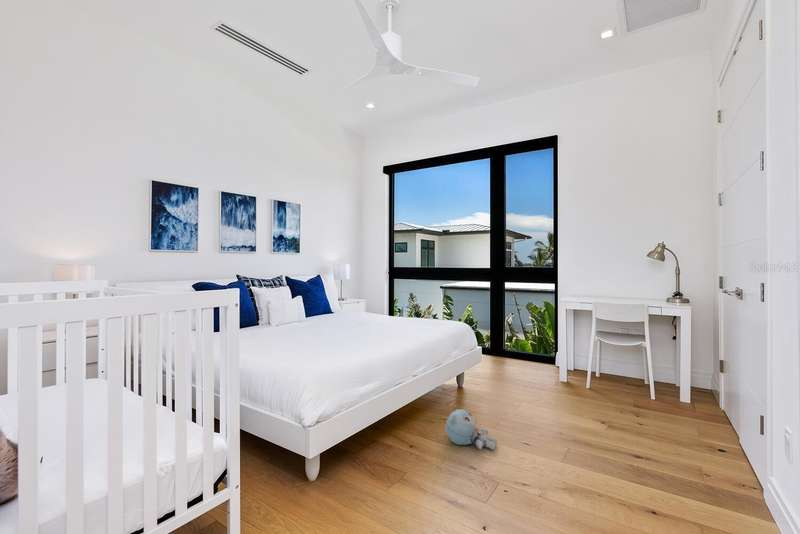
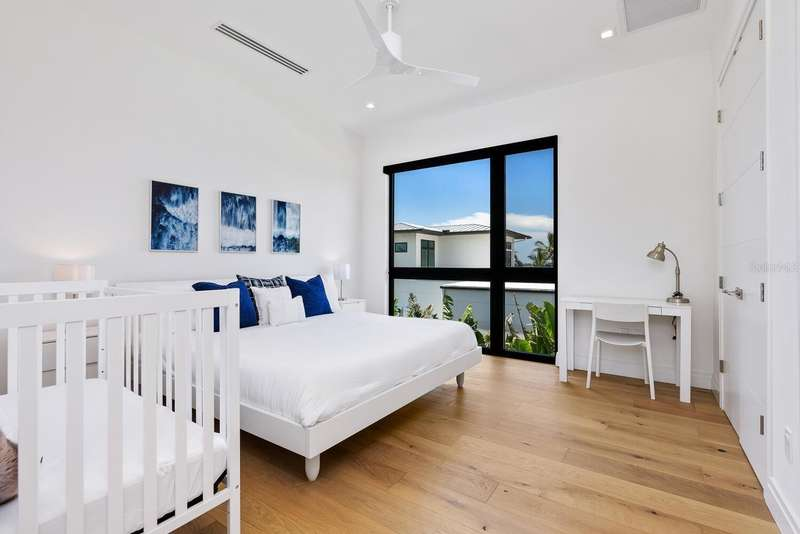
- plush toy (470, 427)
